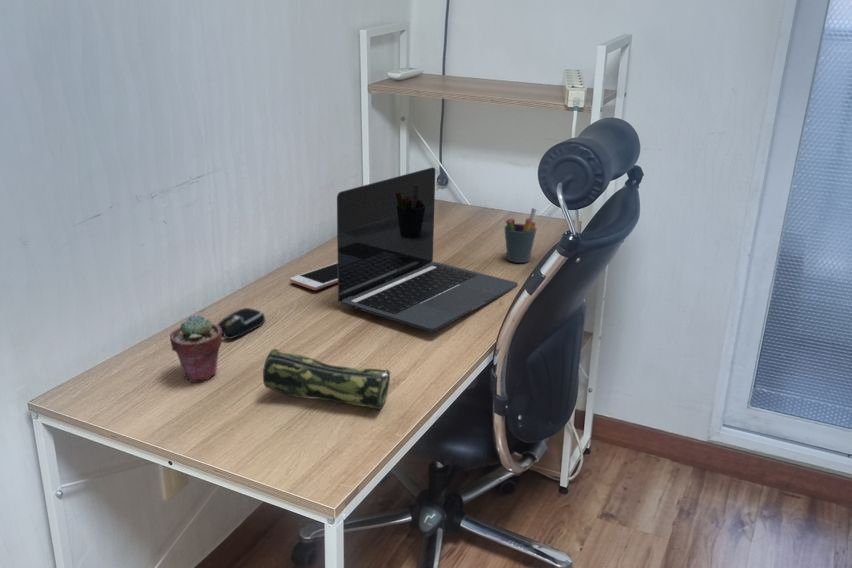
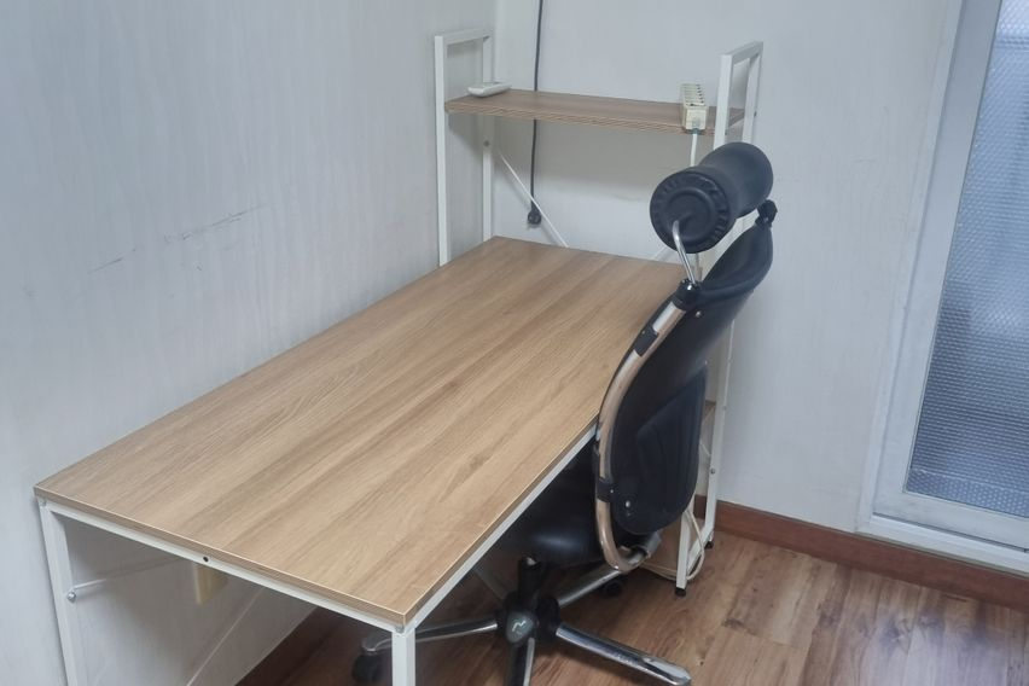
- computer mouse (240, 321)
- laptop (432, 243)
- pencil case (330, 378)
- pen holder (520, 235)
- potted succulent (197, 344)
- cell phone (330, 274)
